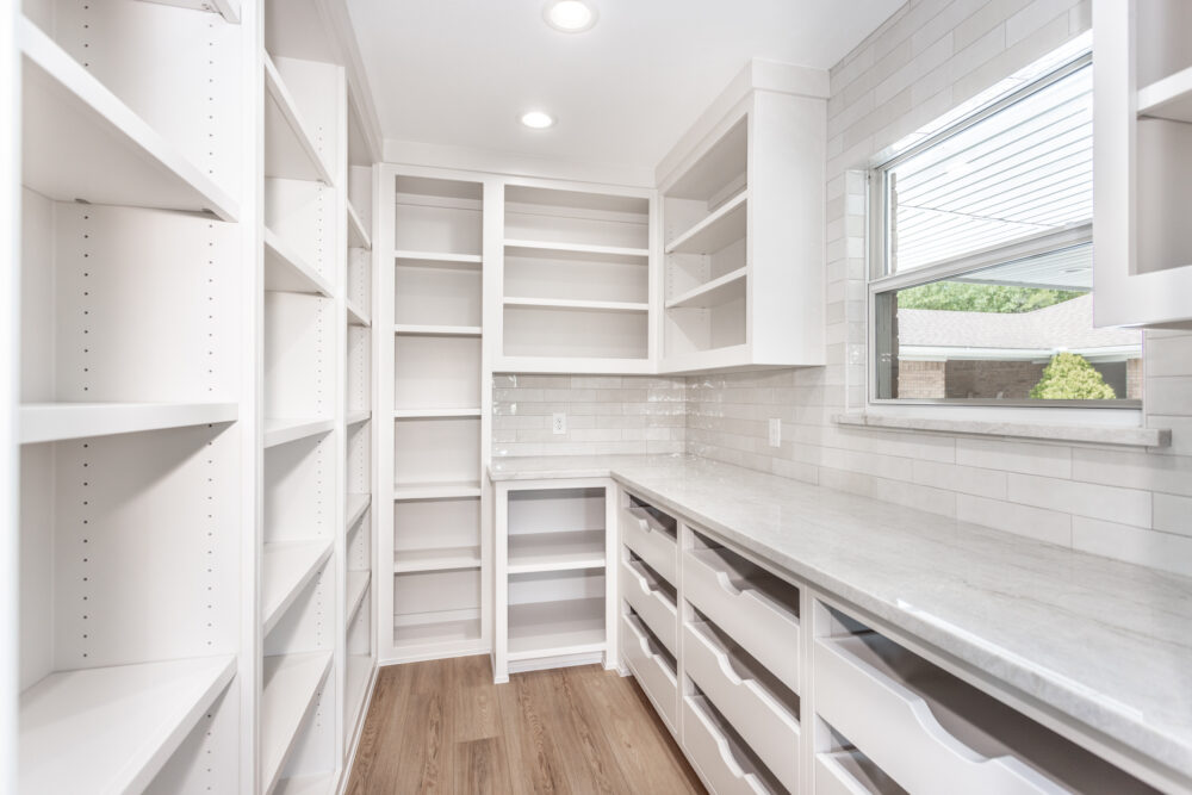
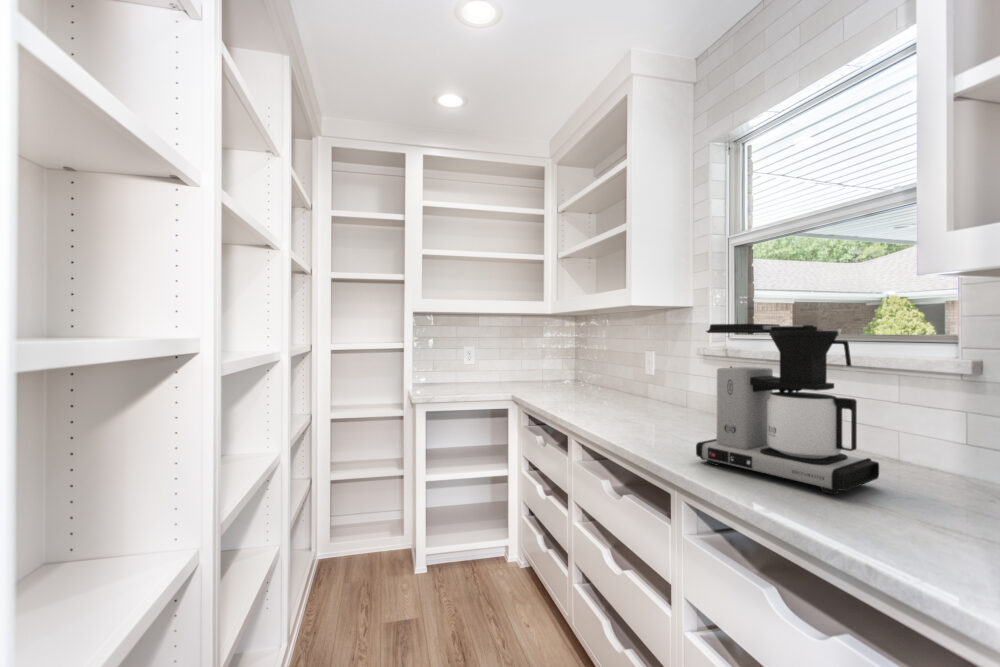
+ coffee maker (780, 398)
